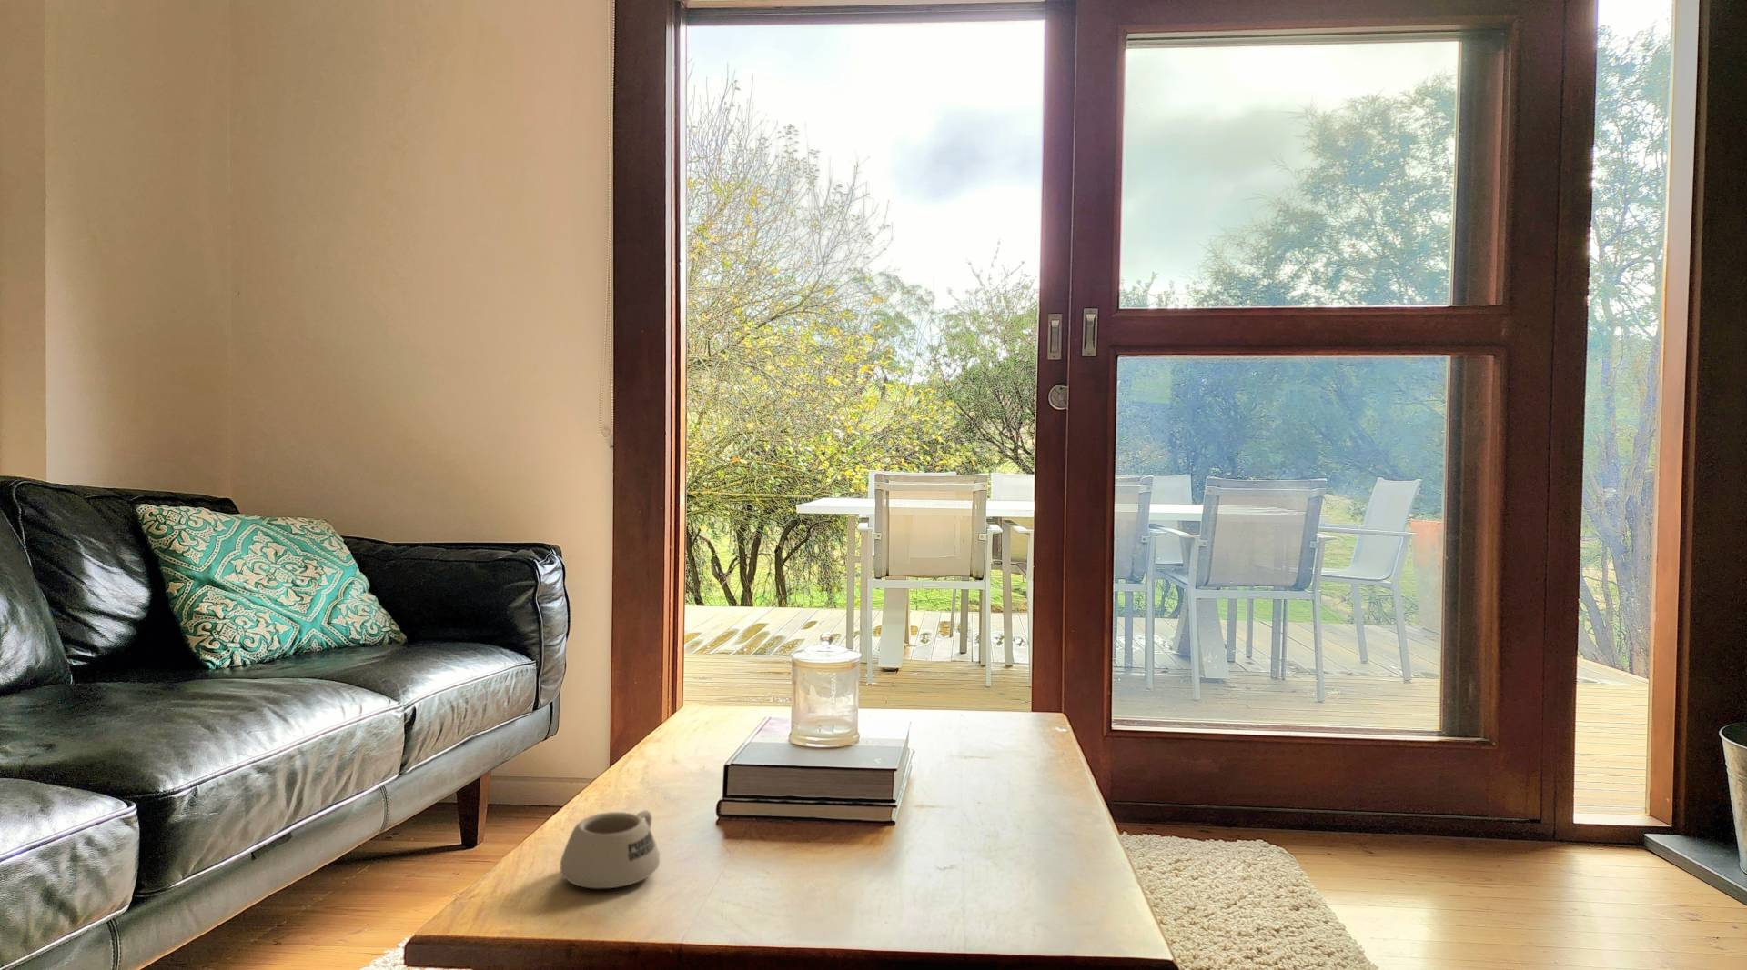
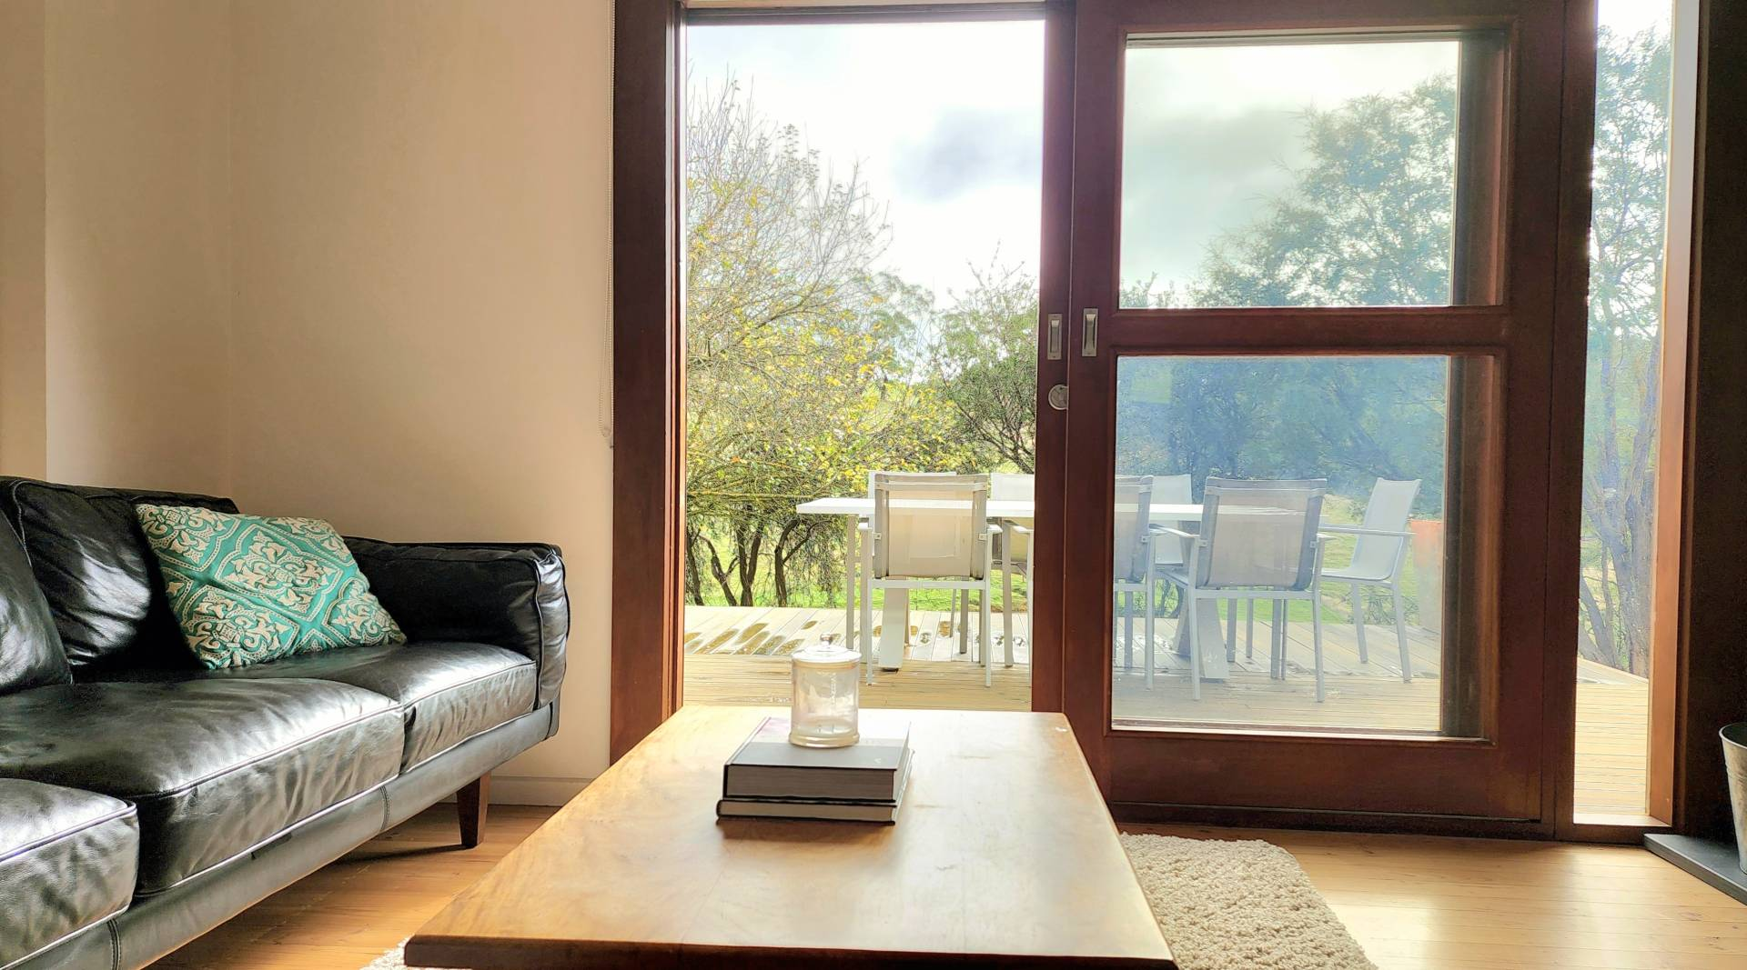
- mug (617, 845)
